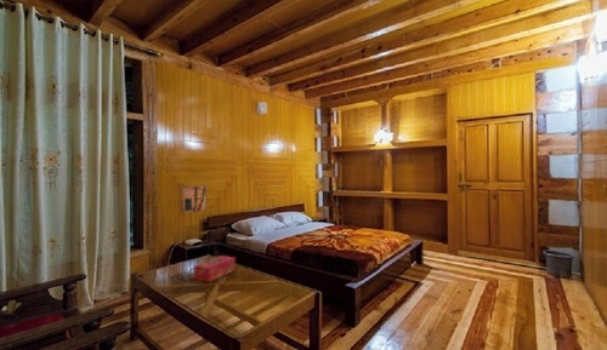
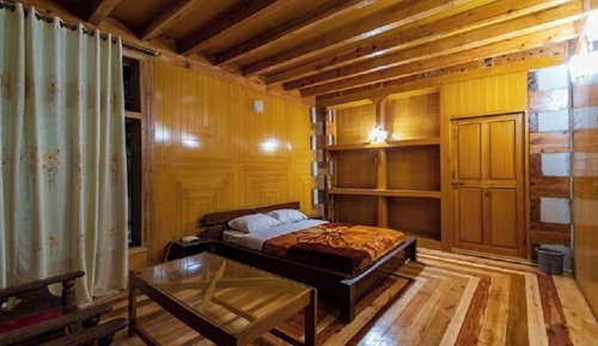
- tissue box (215, 268)
- wall art (194, 199)
